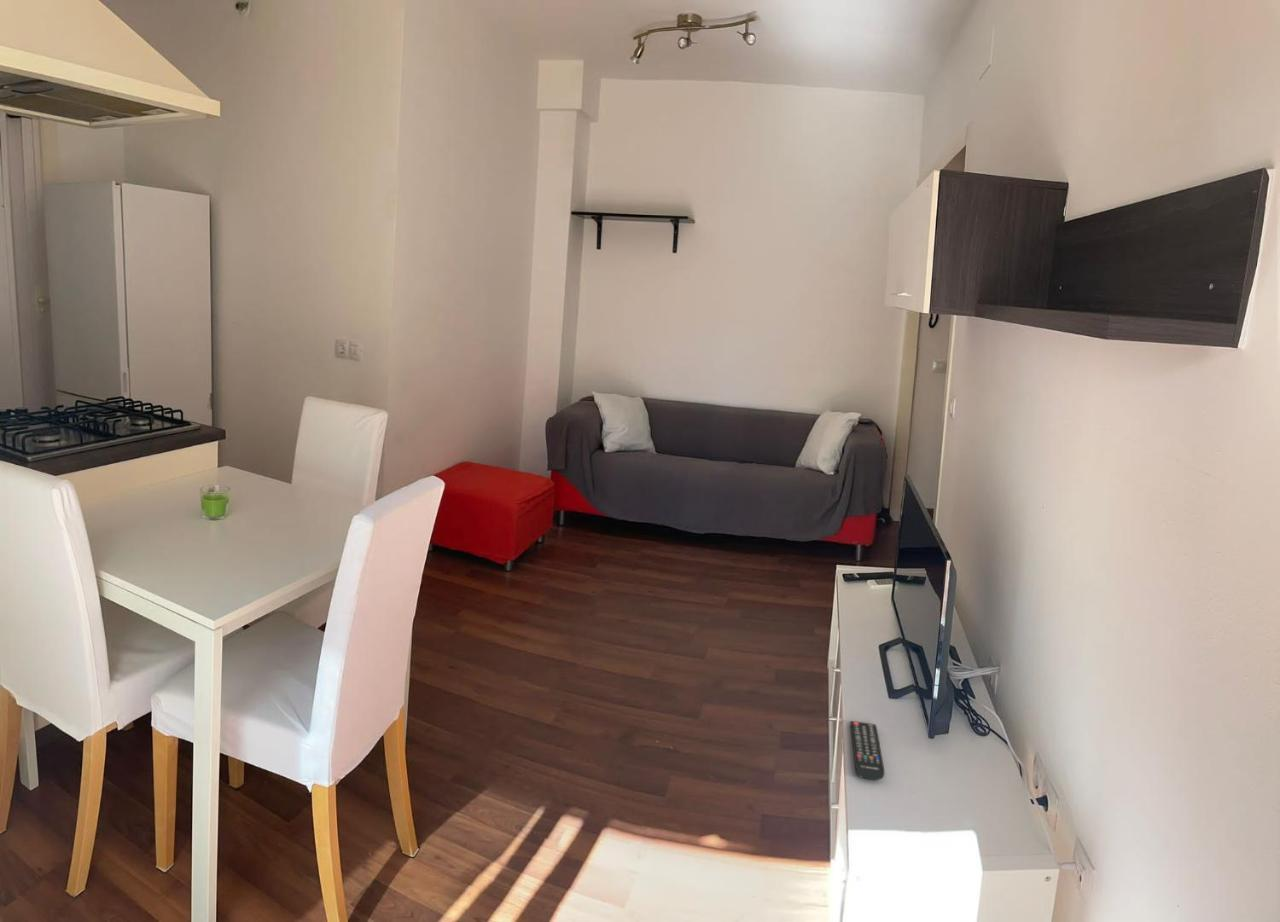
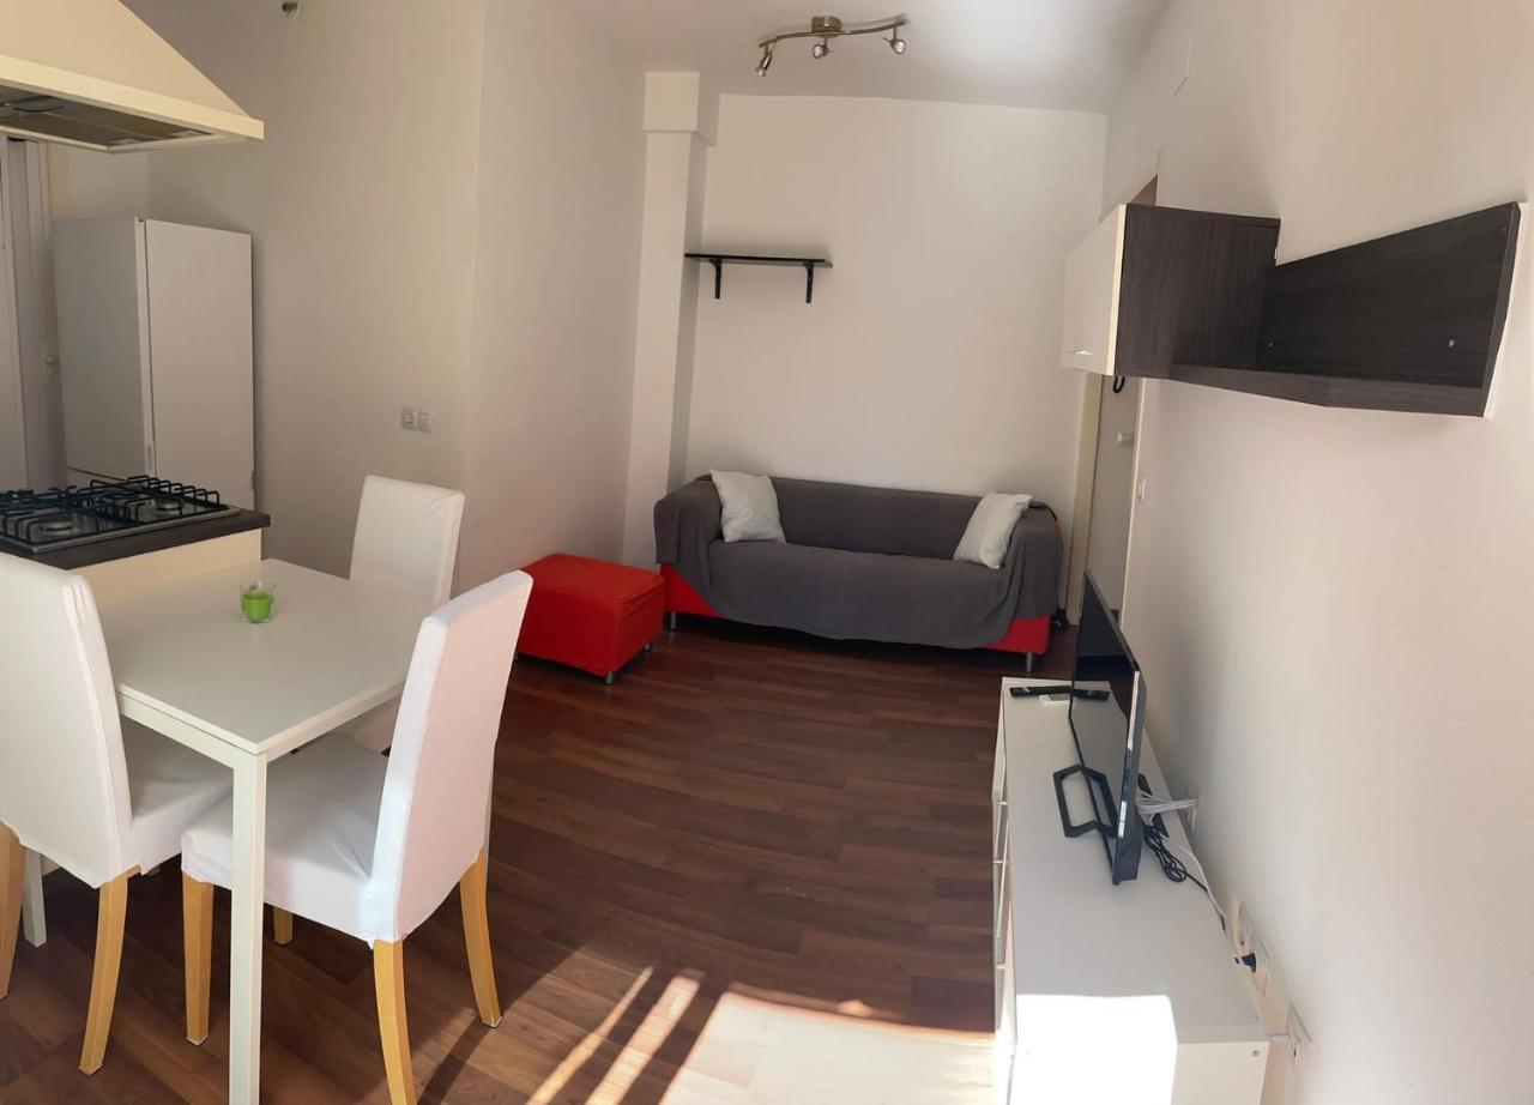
- remote control (866, 748)
